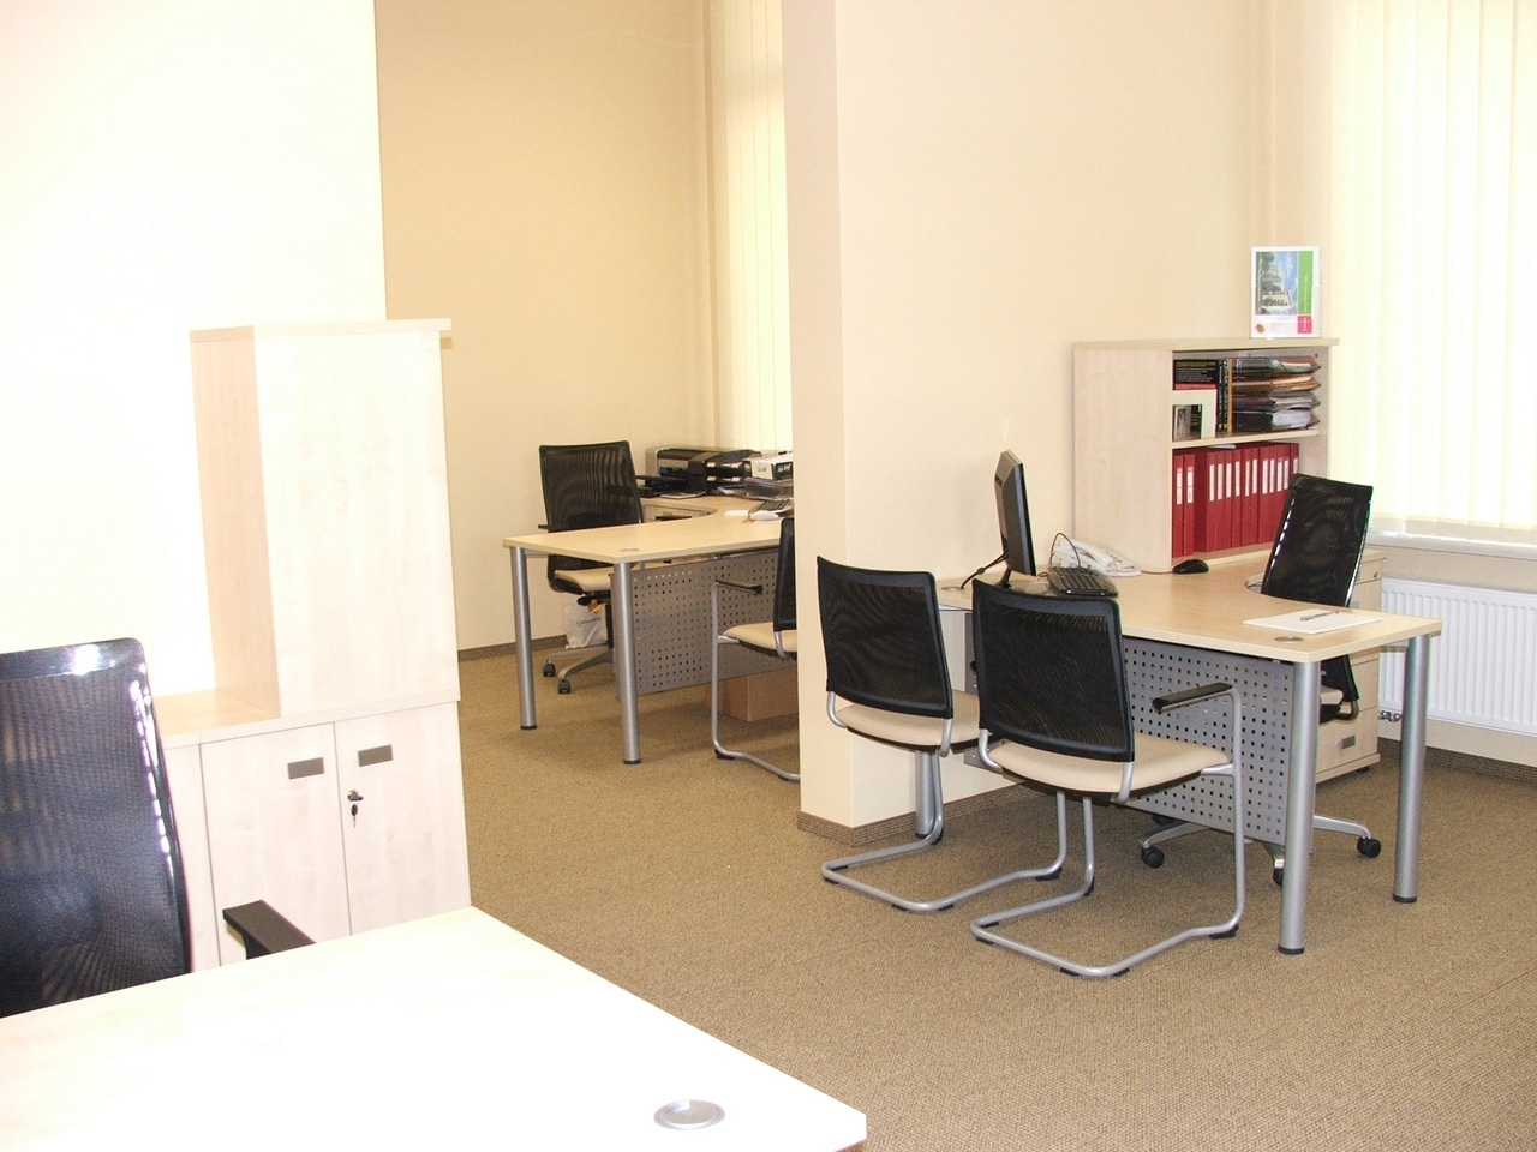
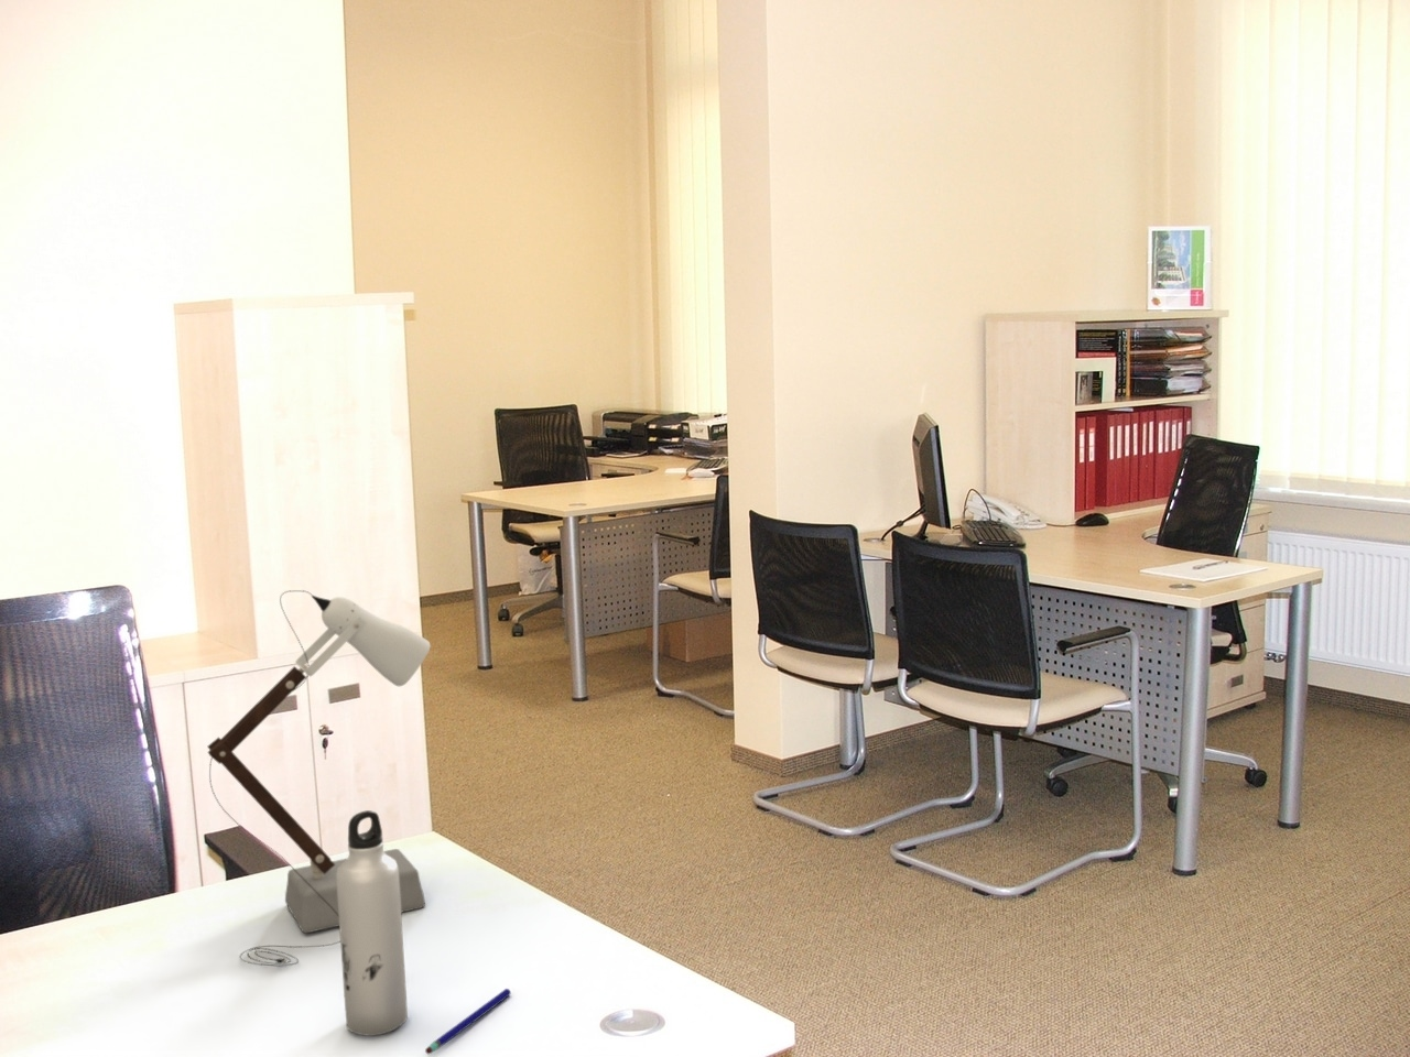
+ pen (470, 1019)
+ desk lamp (271, 794)
+ water bottle (370, 918)
